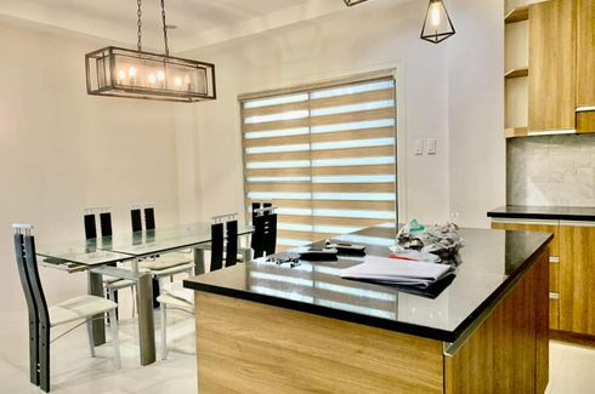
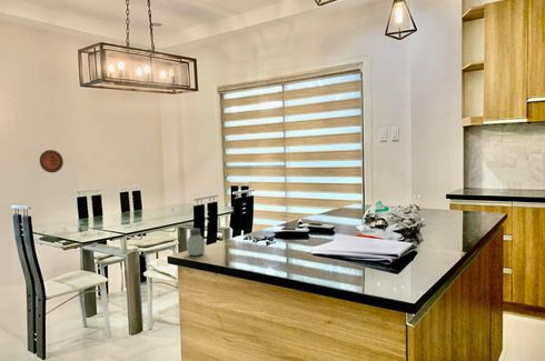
+ decorative plate (51, 161)
+ saltshaker (195, 241)
